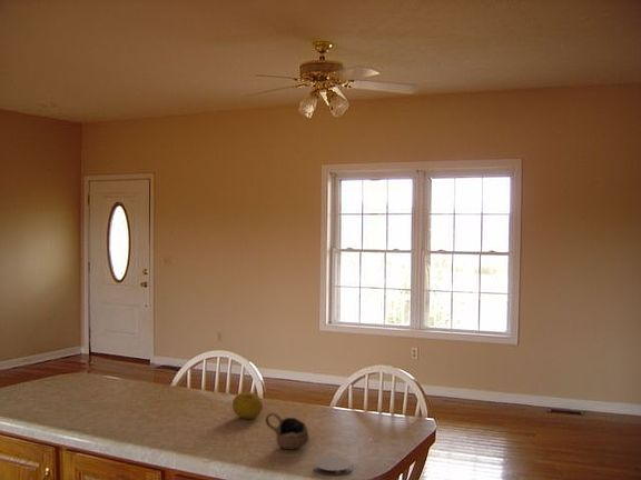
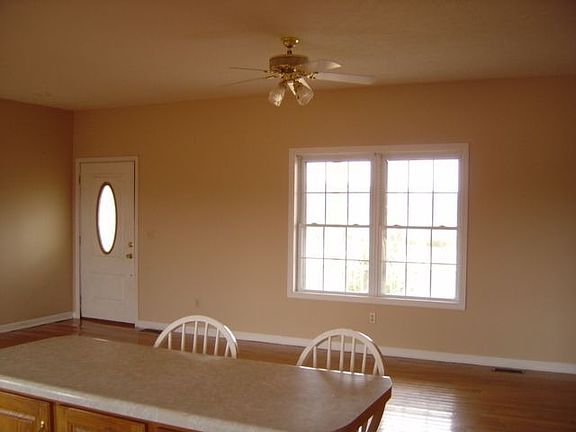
- coaster (333, 466)
- fruit (247, 404)
- cup (288, 429)
